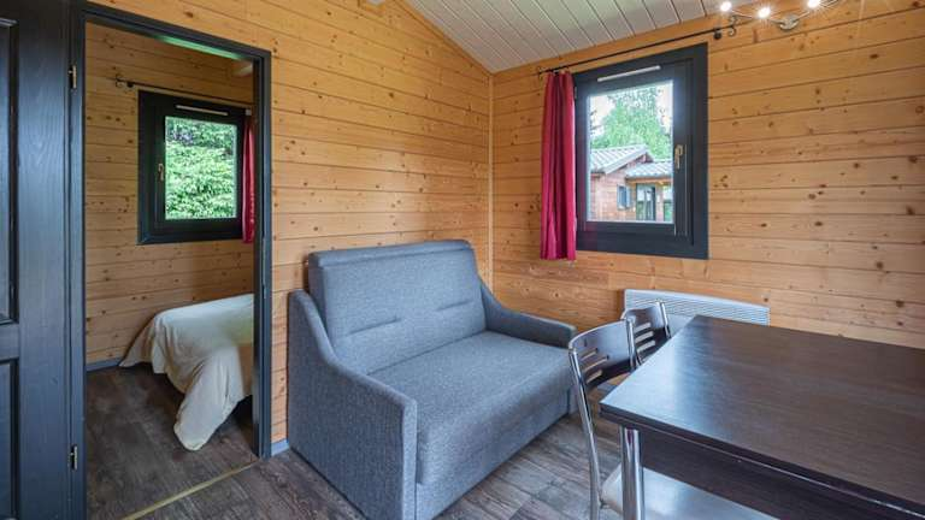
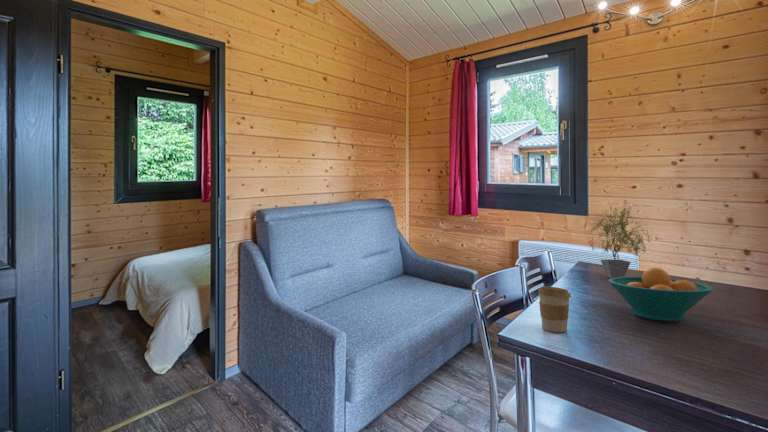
+ coffee cup (554, 307)
+ fruit bowl (657, 292)
+ potted plant (617, 238)
